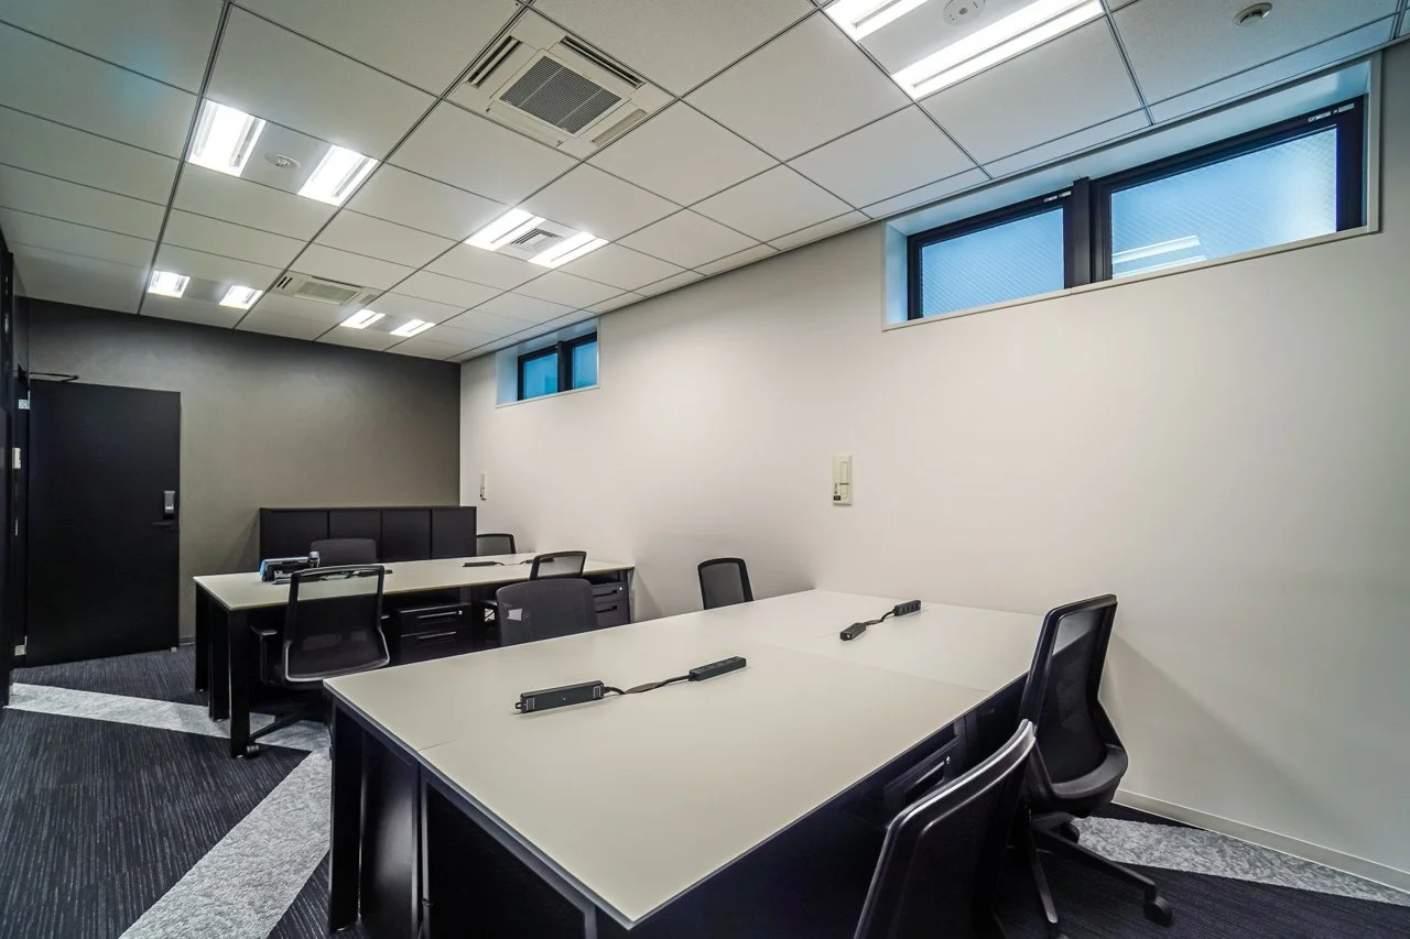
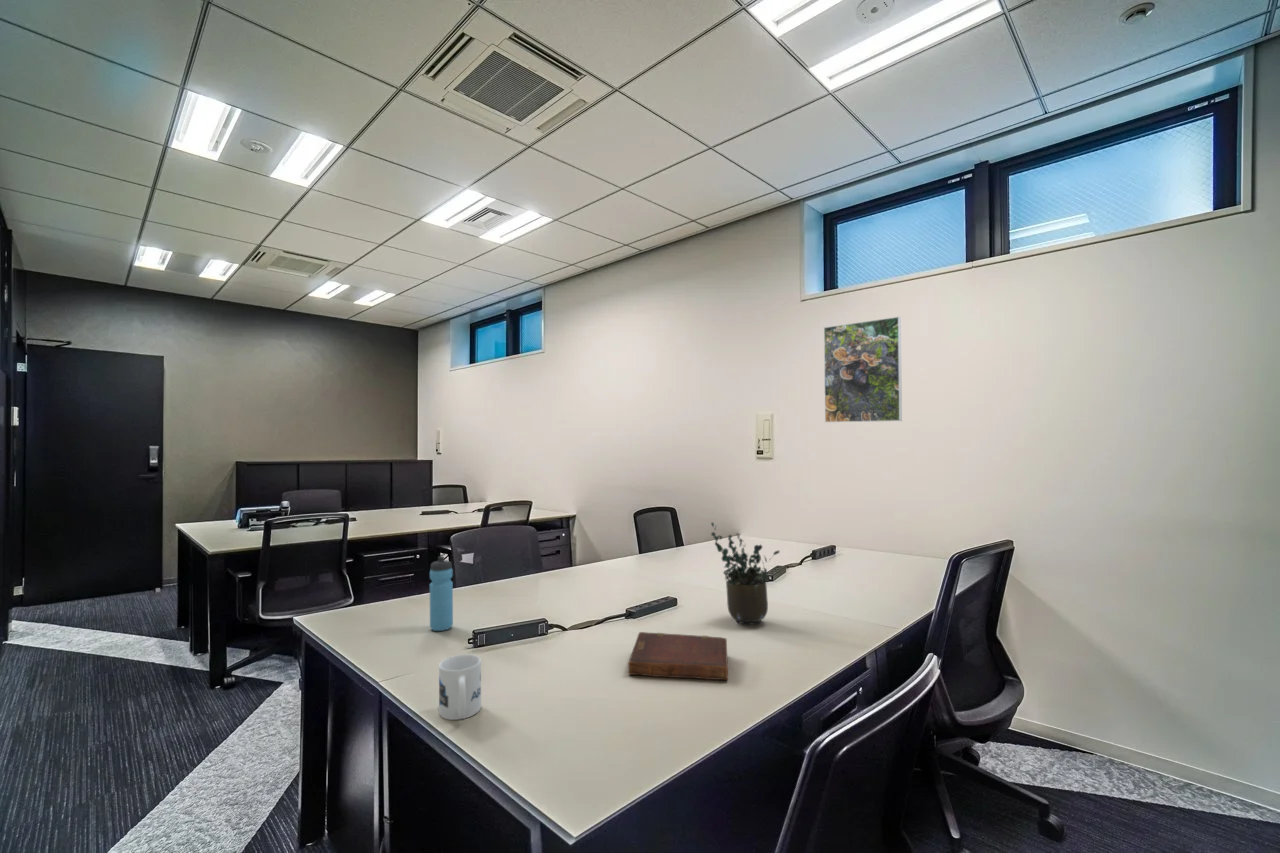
+ water bottle (441, 592)
+ potted plant (740, 570)
+ diary (679, 655)
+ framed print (861, 372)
+ mug (459, 689)
